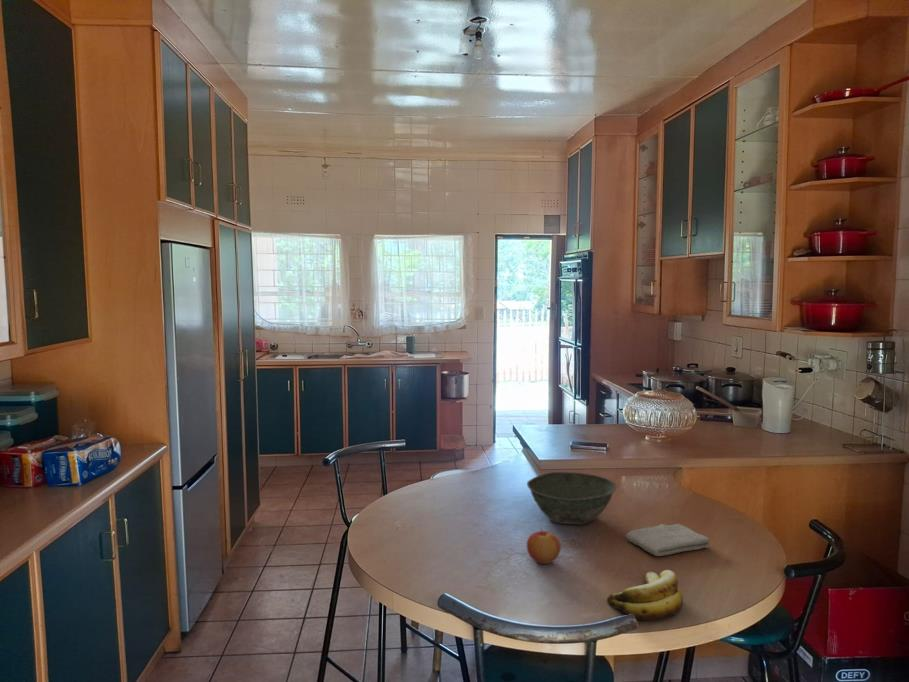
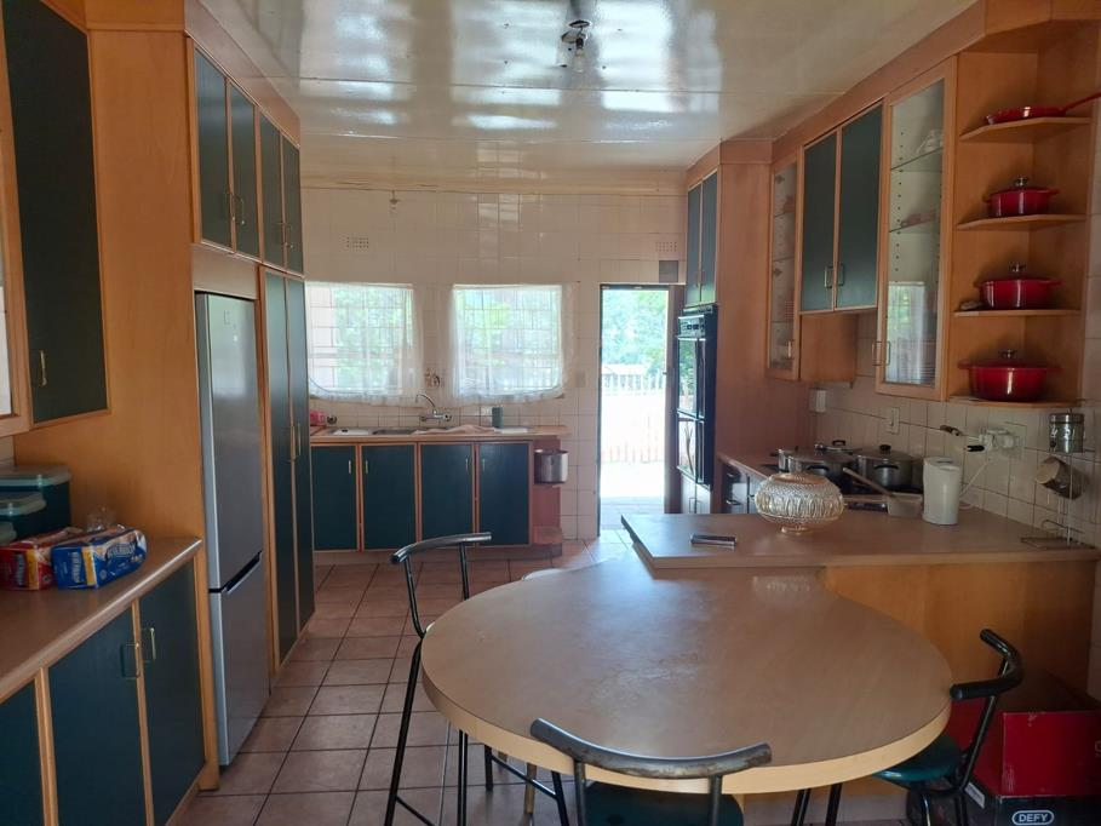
- banana (643, 585)
- washcloth (668, 538)
- apple (543, 544)
- bowl (571, 500)
